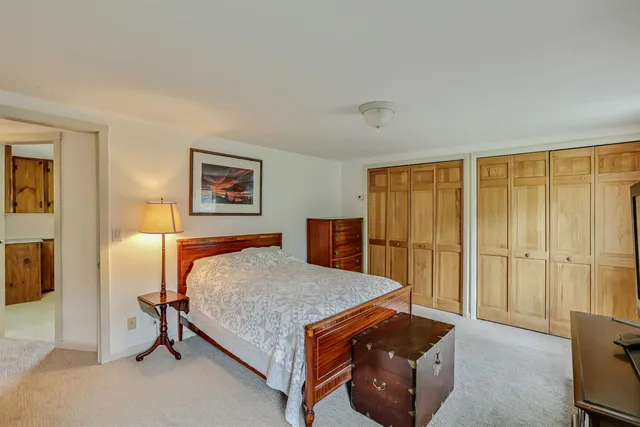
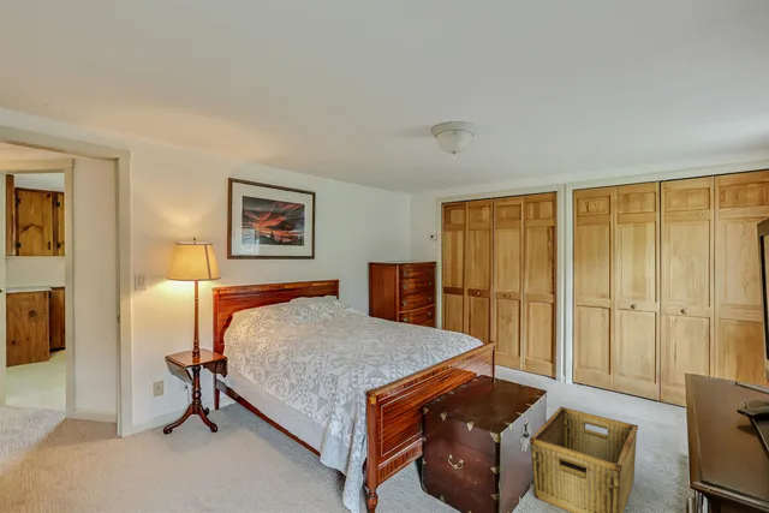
+ hamper (585, 460)
